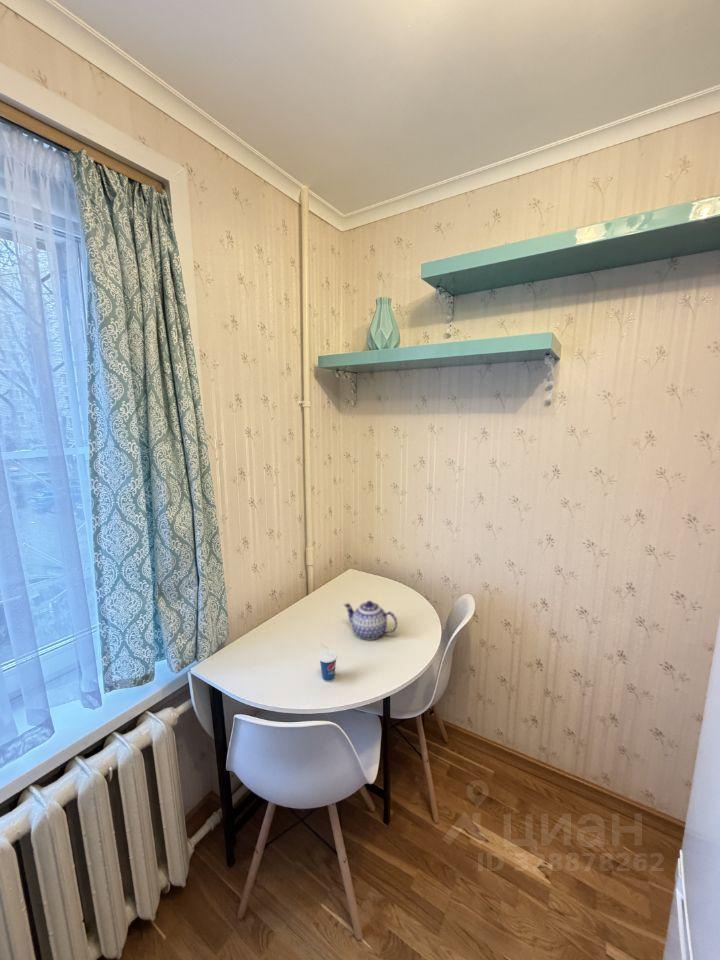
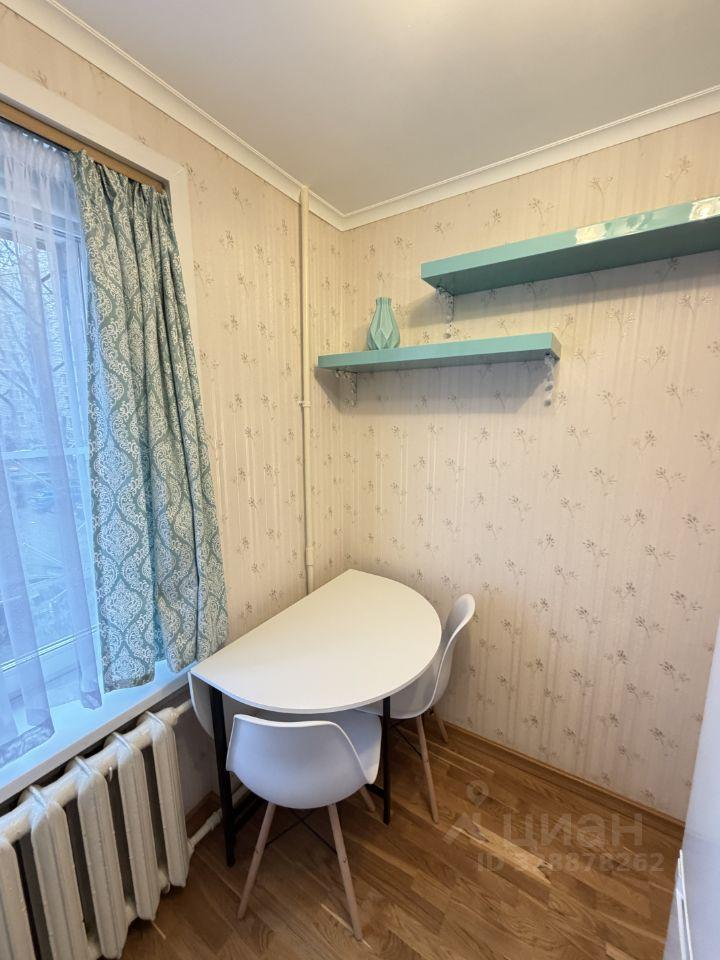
- teapot (369, 617)
- cup (328, 660)
